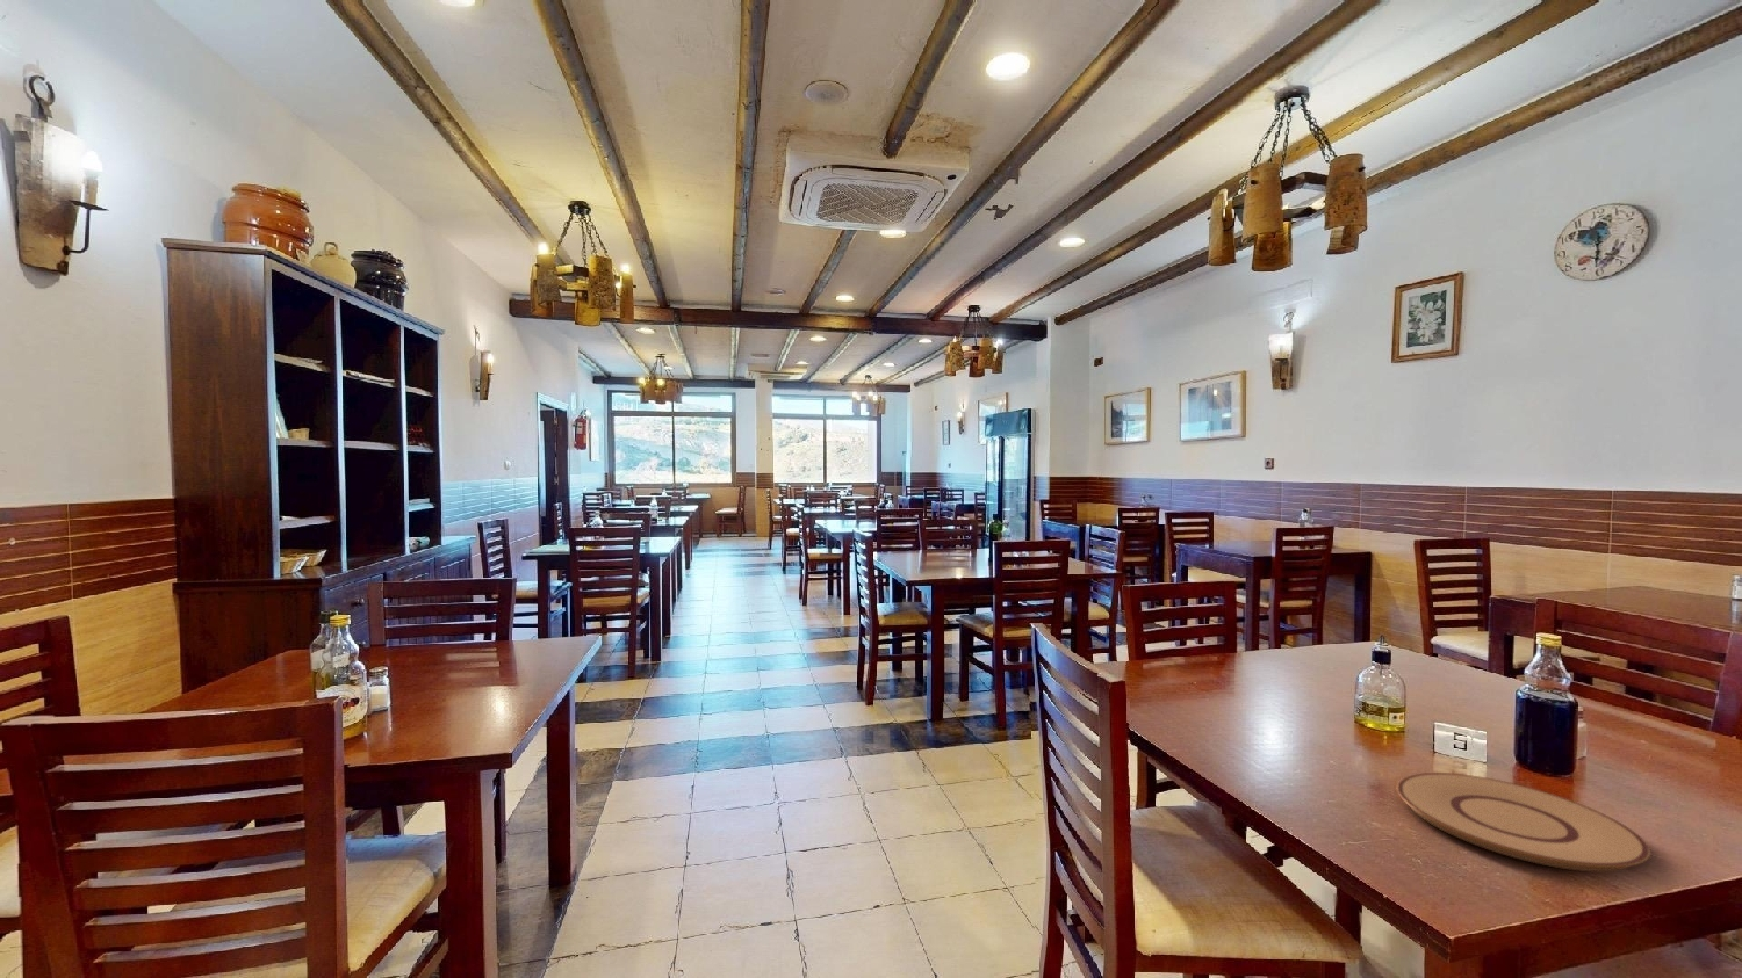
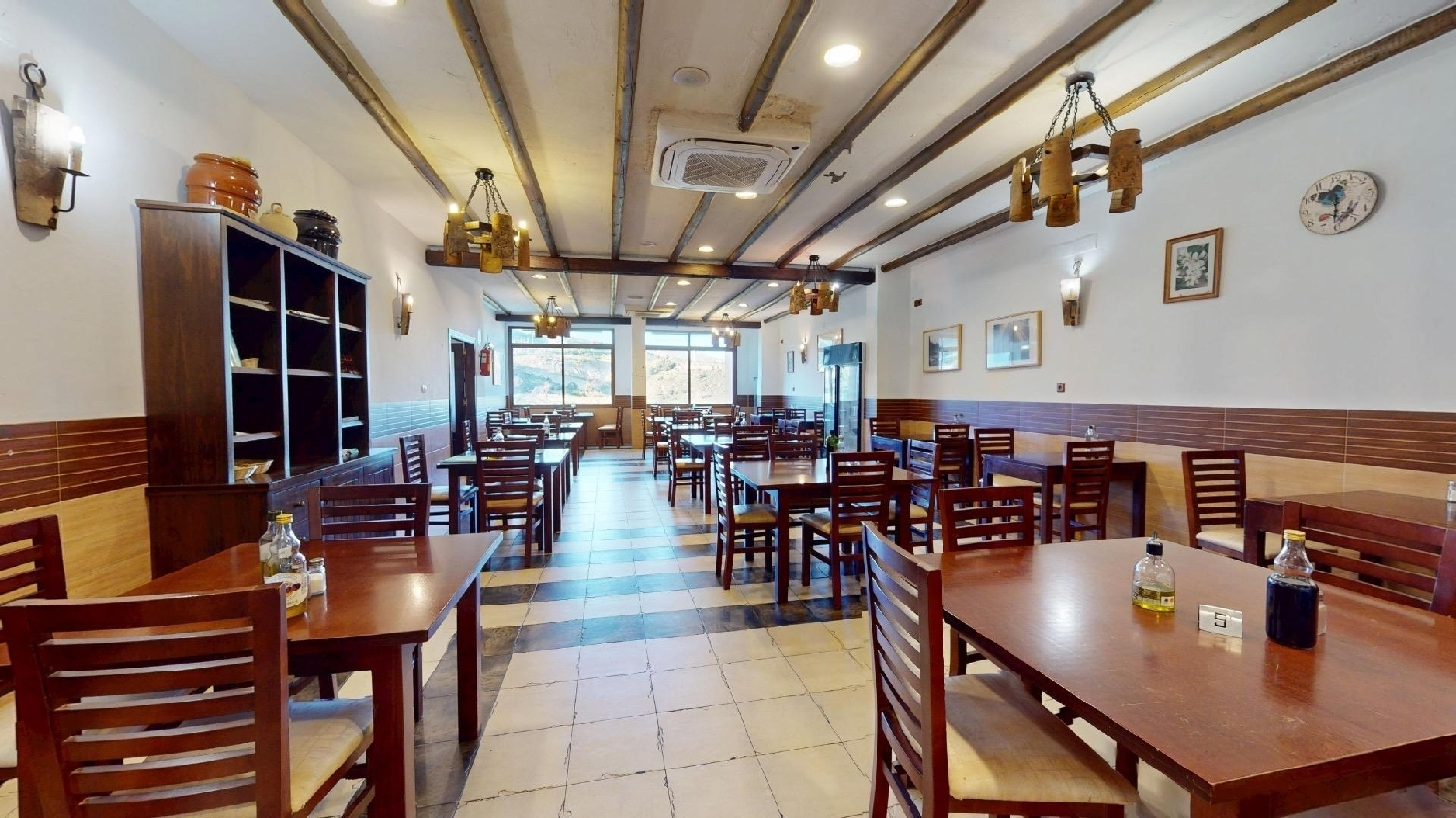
- plate (1511, 818)
